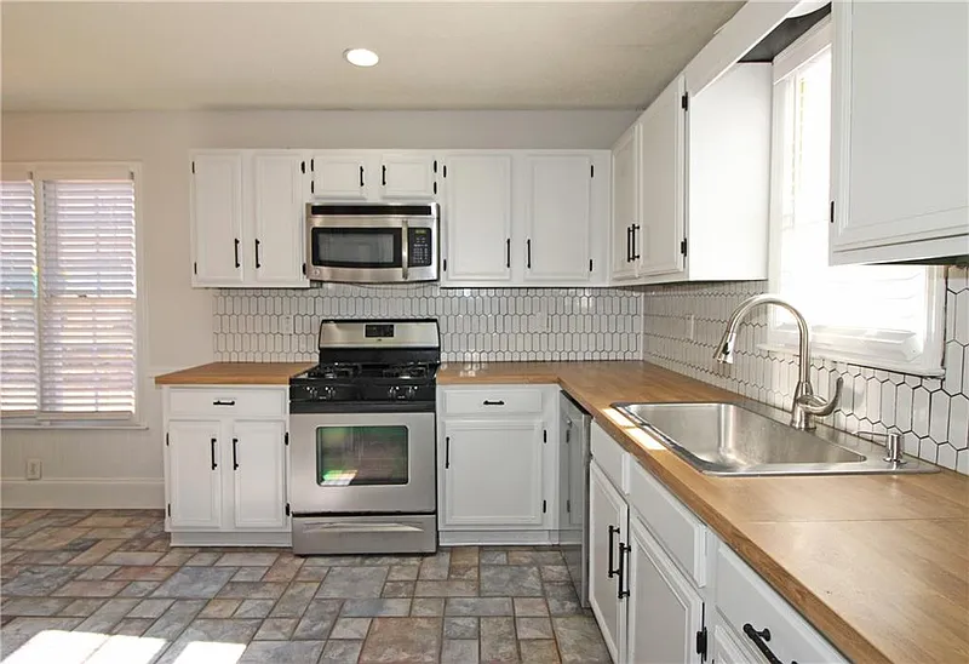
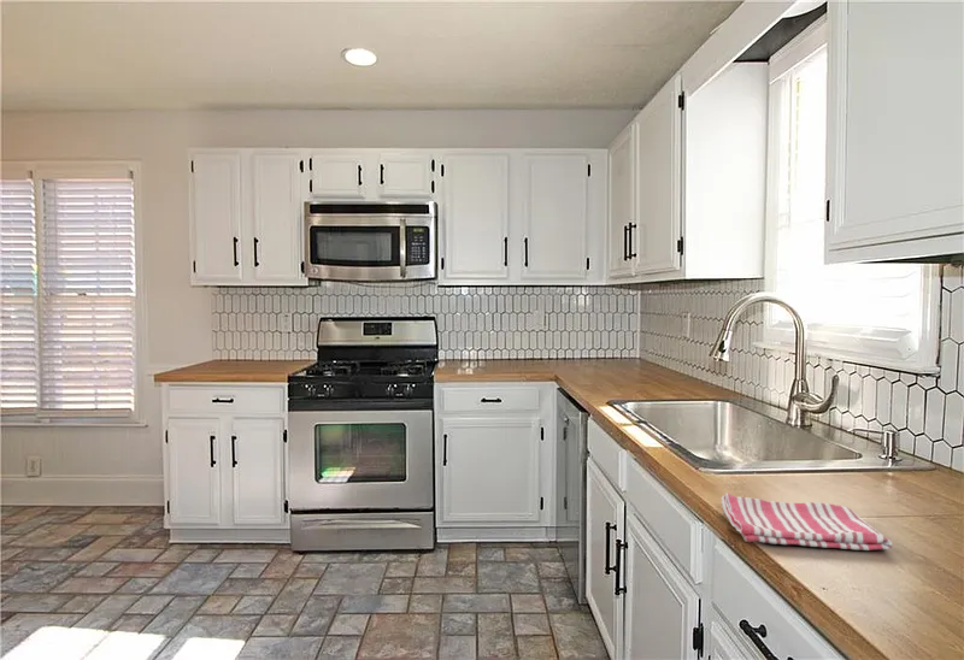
+ dish towel (799, 519)
